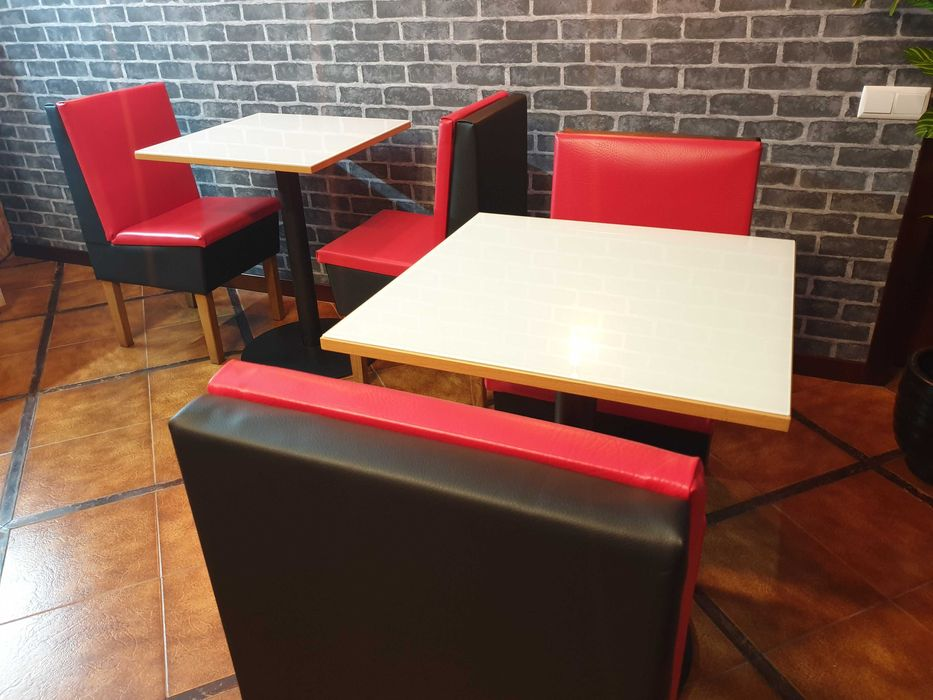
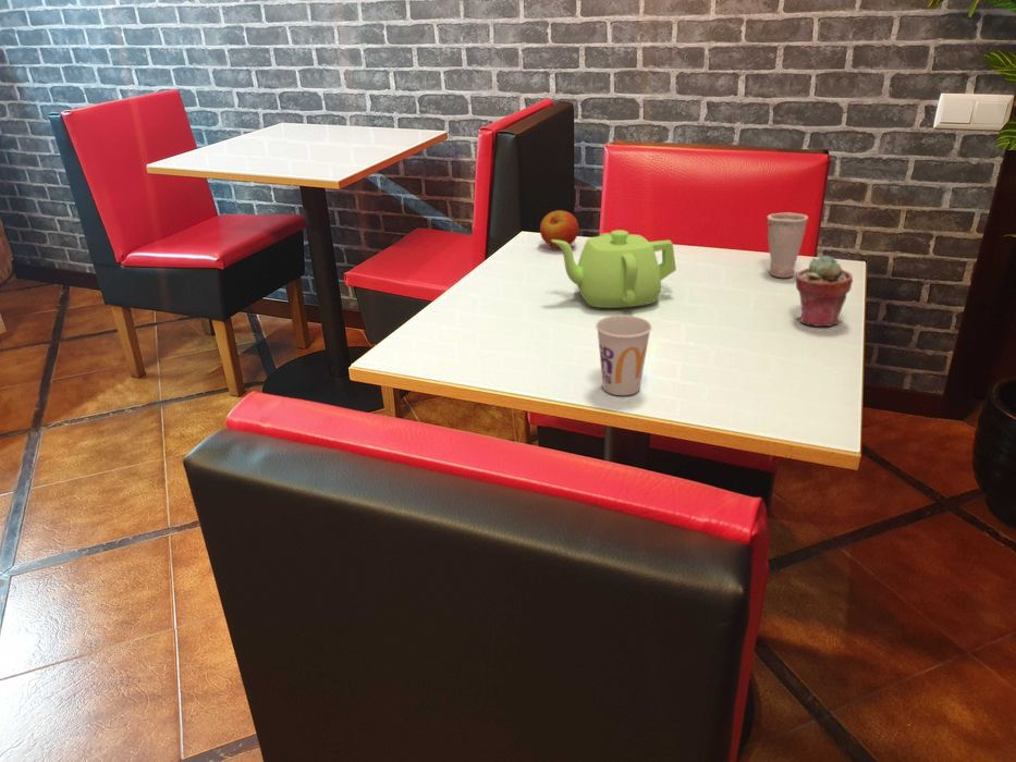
+ cup (622, 356)
+ cup (783, 244)
+ apple (559, 229)
+ teapot (616, 265)
+ potted succulent (822, 288)
